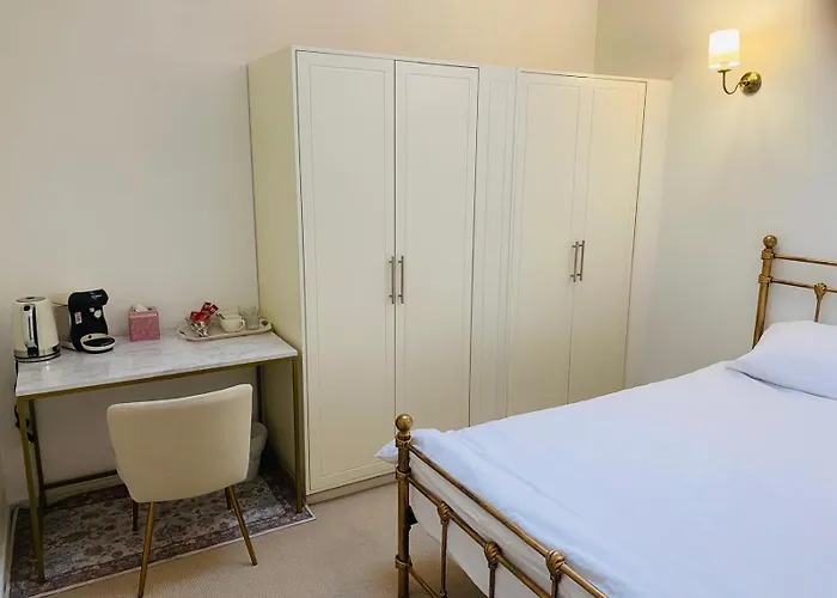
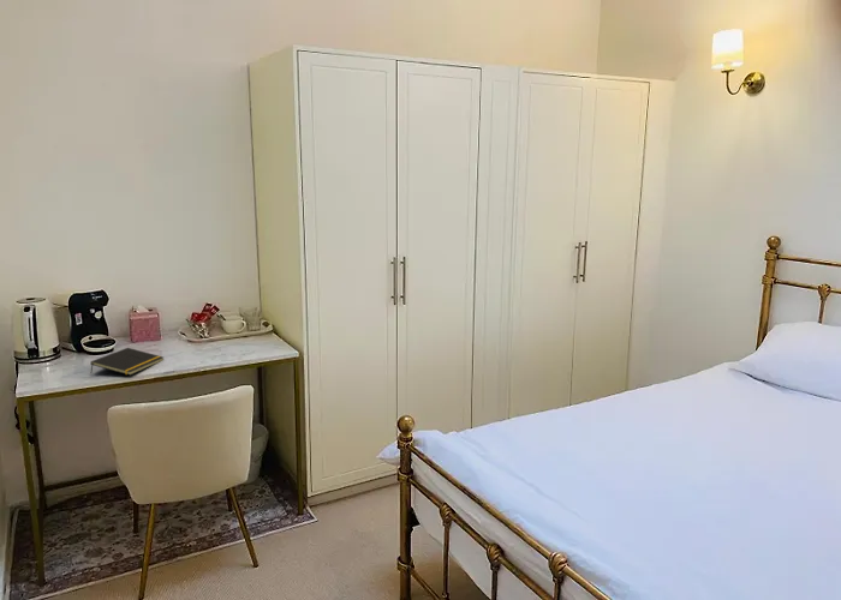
+ notepad (129, 360)
